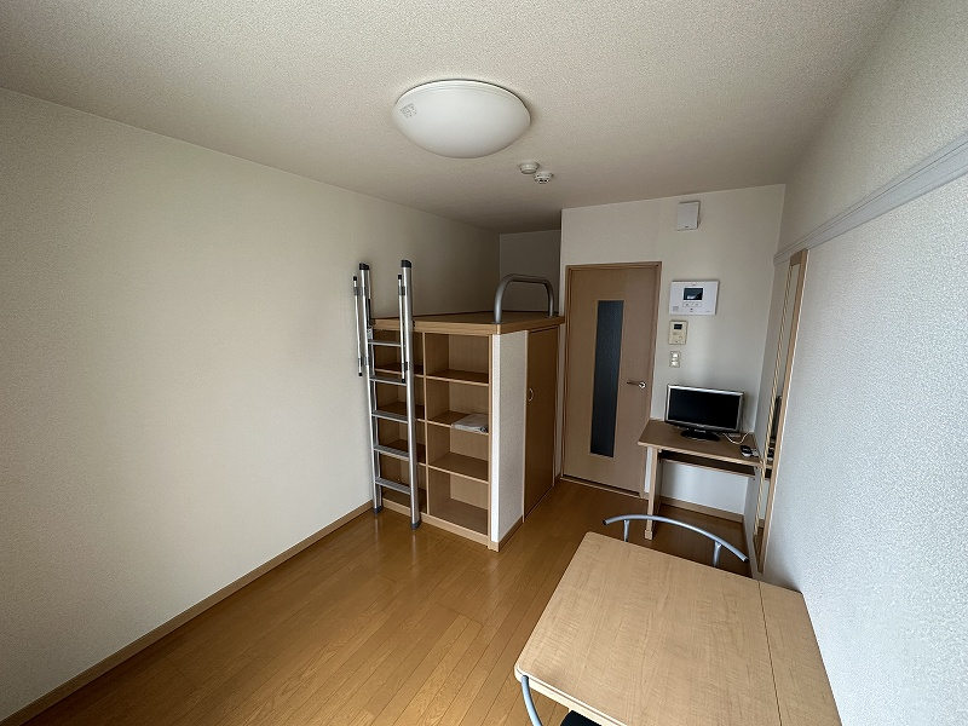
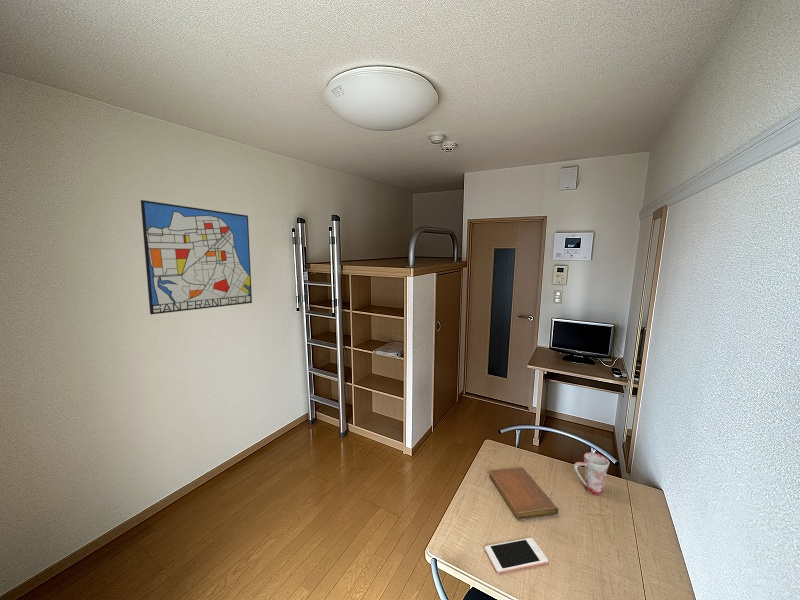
+ mug (589, 474)
+ cell phone (515, 554)
+ wall art (204, 259)
+ notebook (520, 490)
